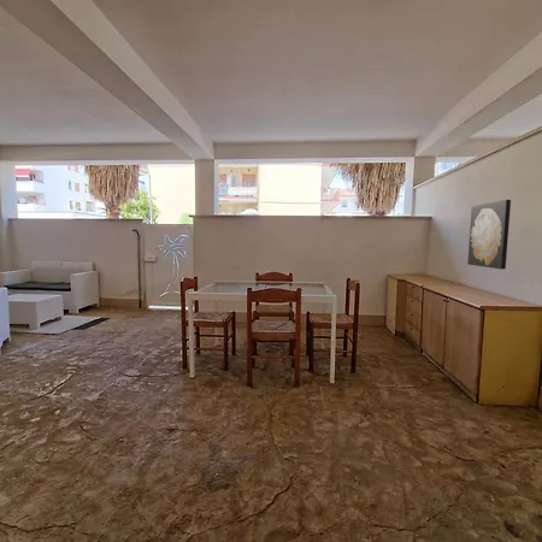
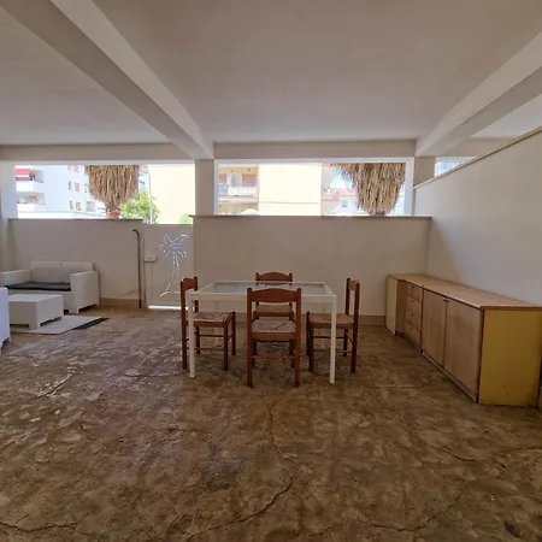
- wall art (487, 235)
